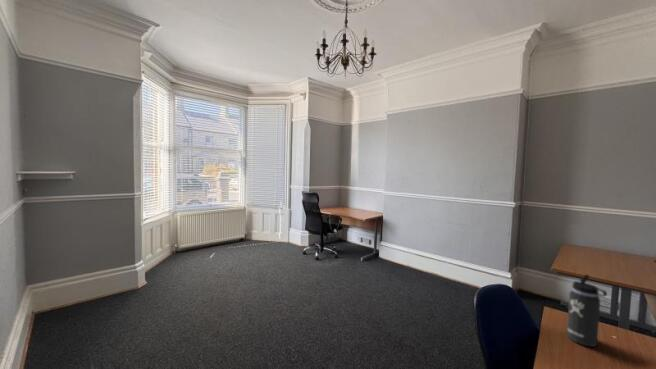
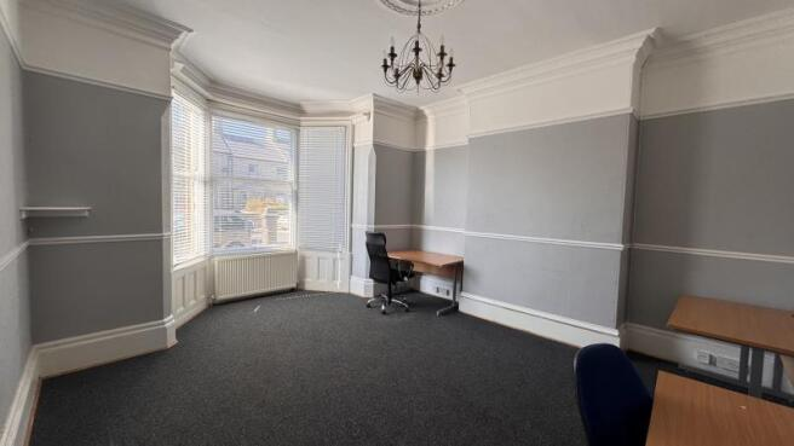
- thermos bottle (586, 308)
